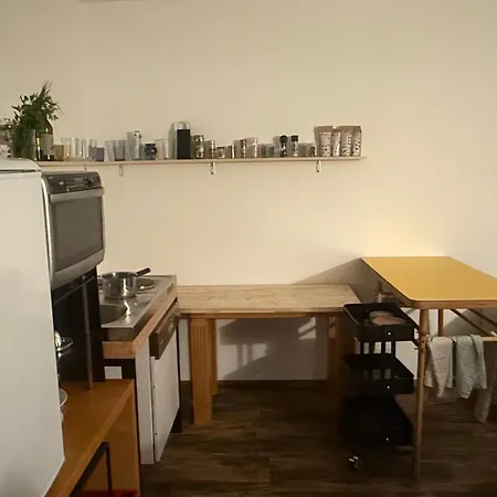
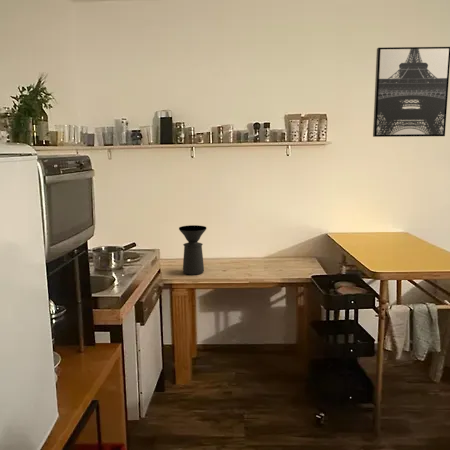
+ coffee maker (193, 250)
+ wall art (411, 92)
